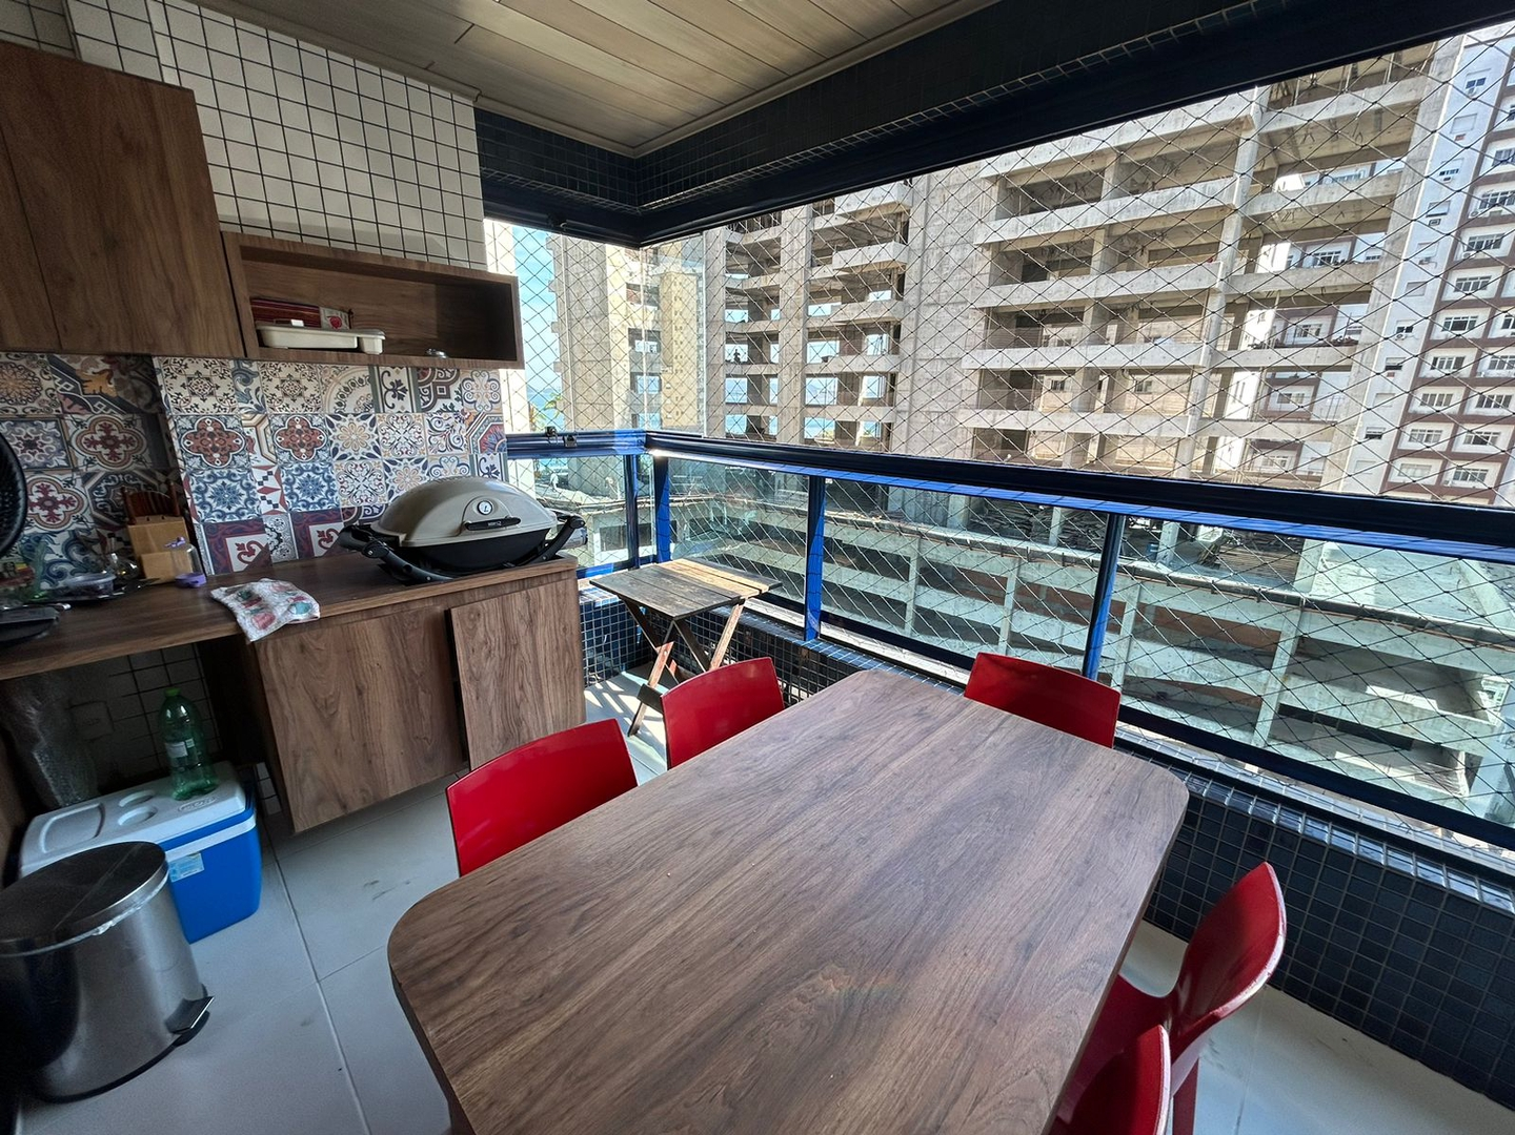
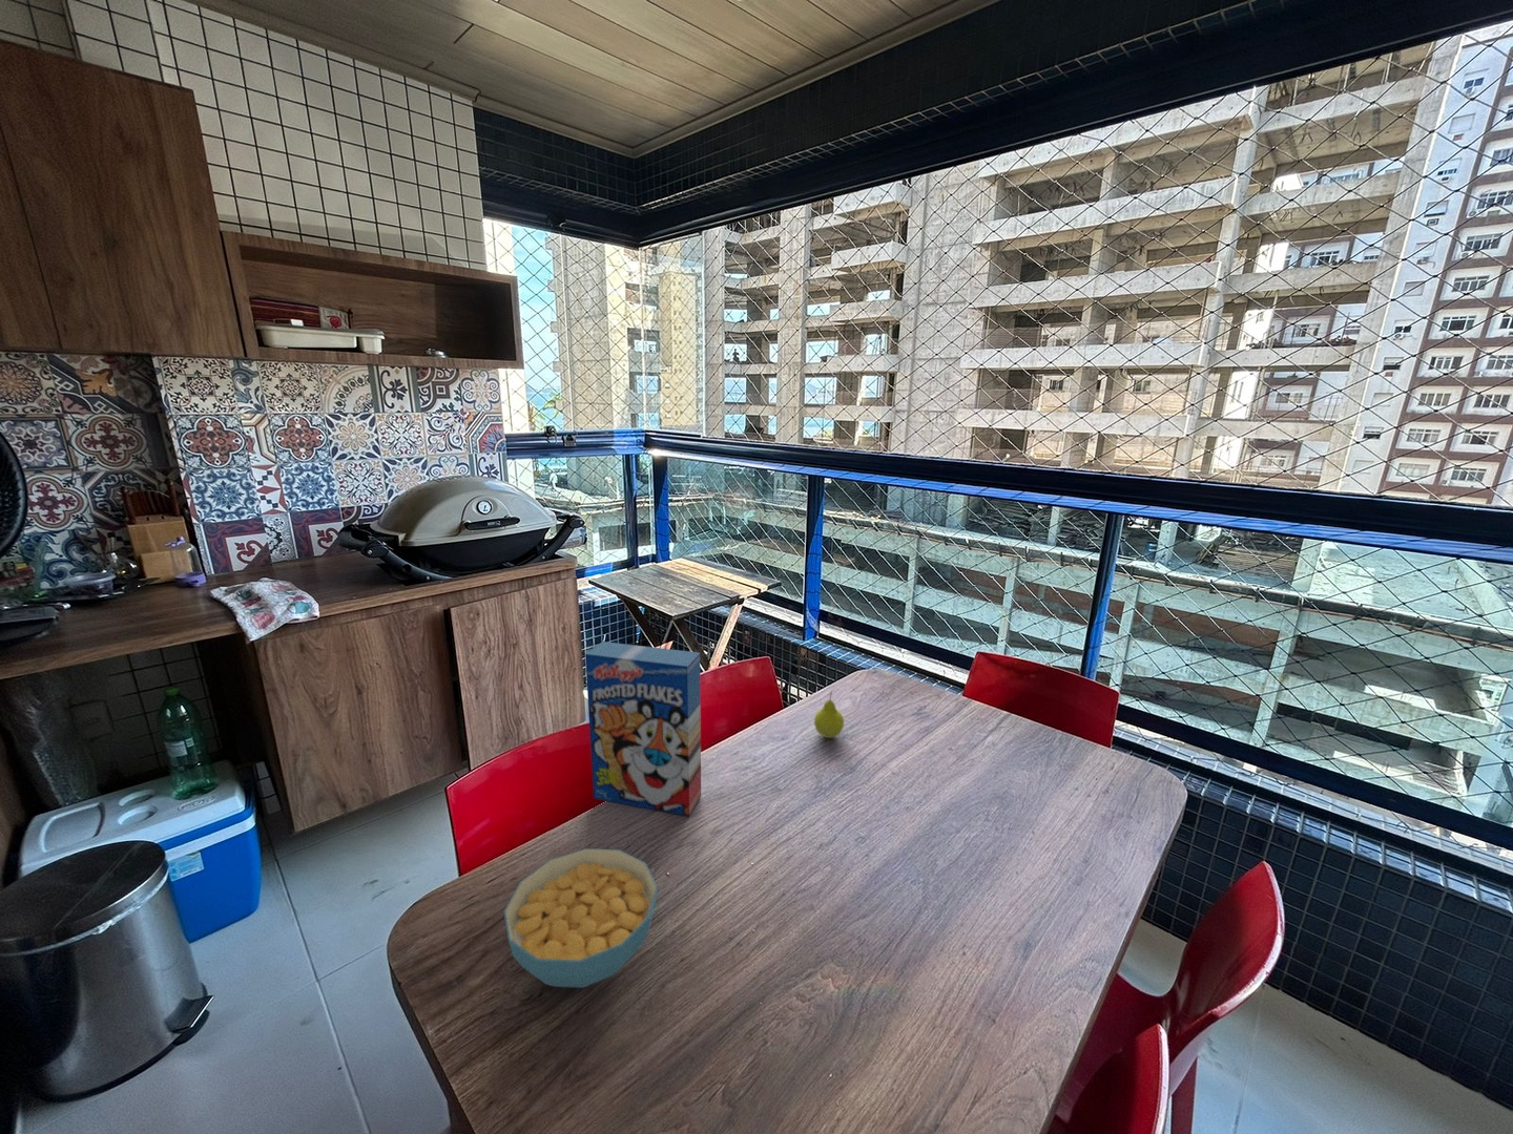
+ cereal box (646, 727)
+ fruit (829, 712)
+ cereal bowl (584, 928)
